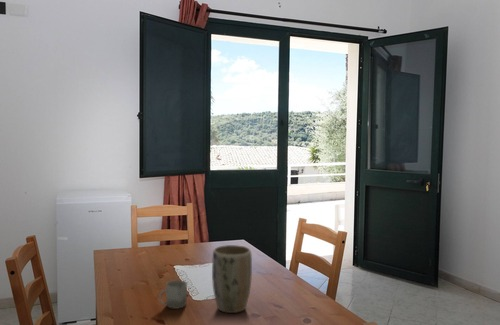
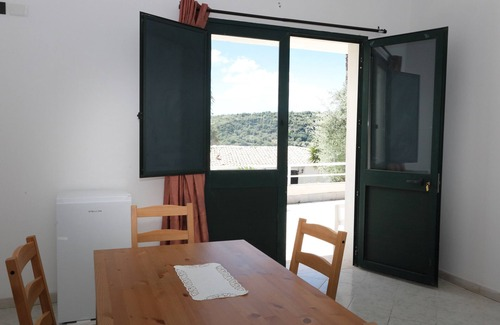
- plant pot (231, 278)
- cup (172, 295)
